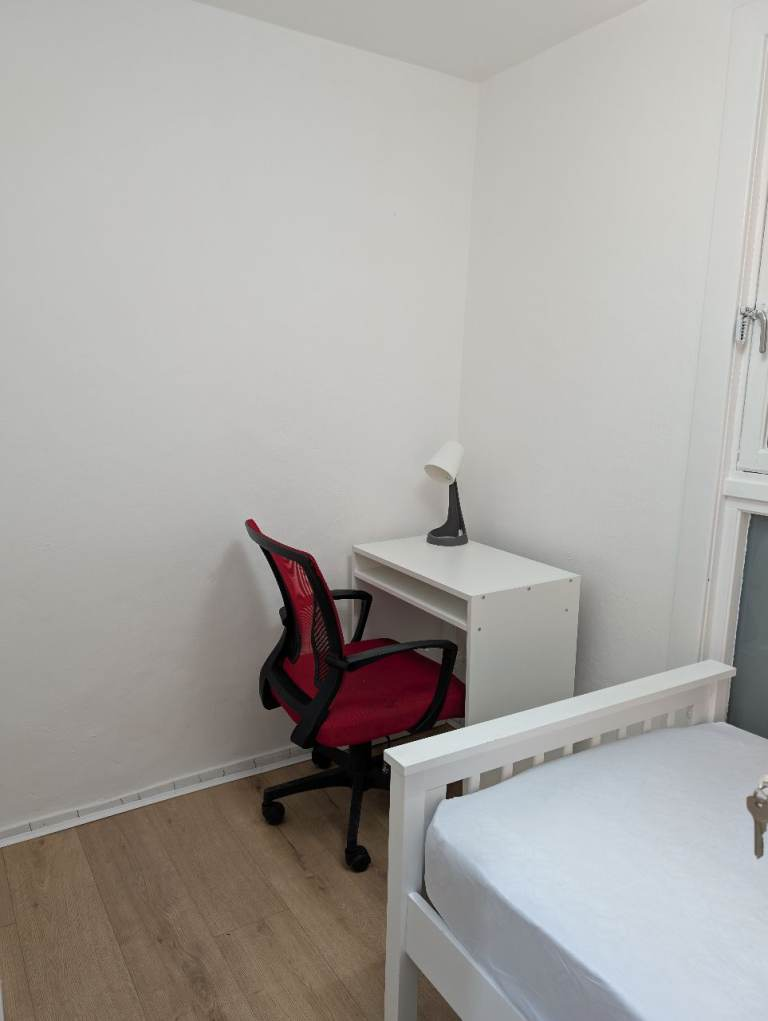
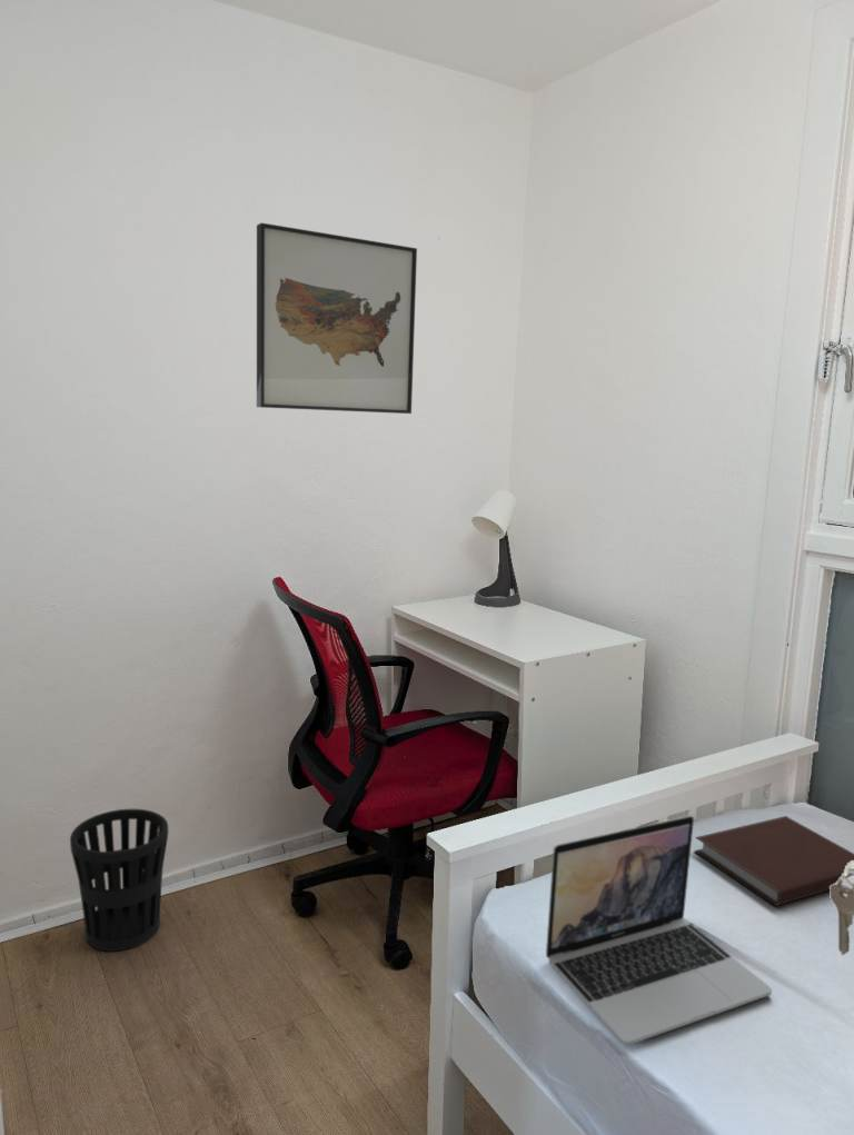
+ wall art (338, 325)
+ laptop (662, 919)
+ notebook (781, 857)
+ wastebasket (120, 879)
